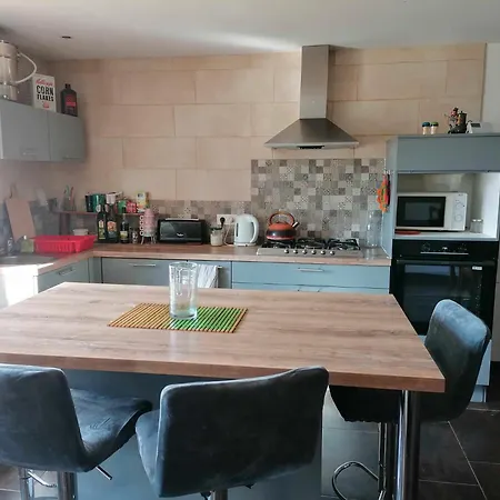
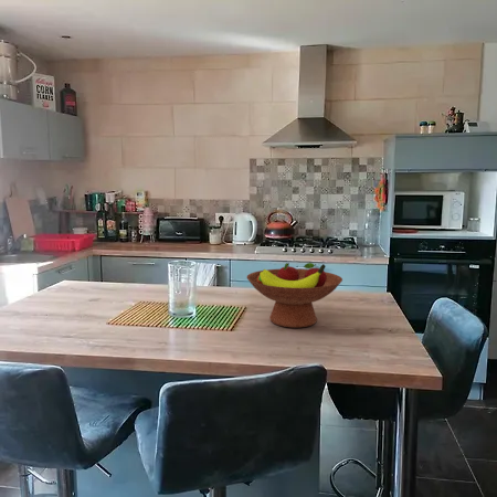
+ fruit bowl (294, 290)
